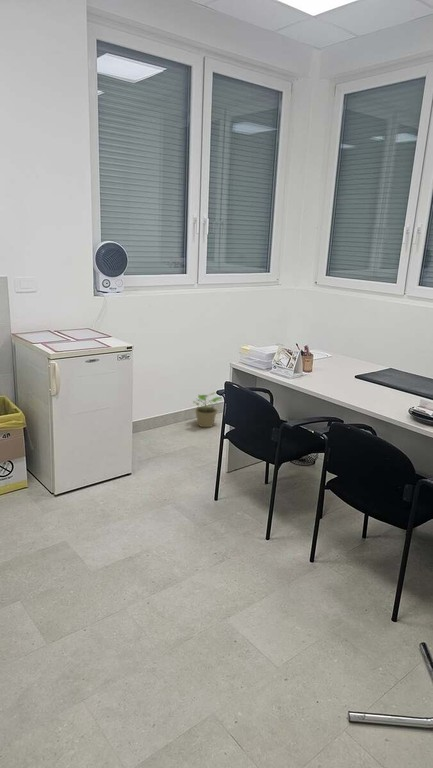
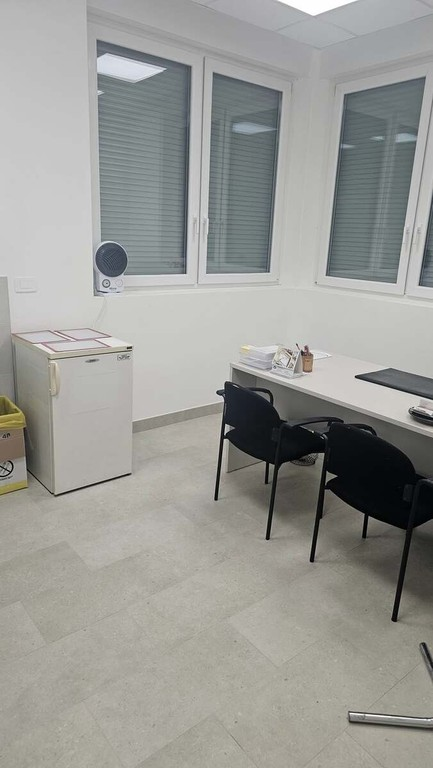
- potted plant (204, 407)
